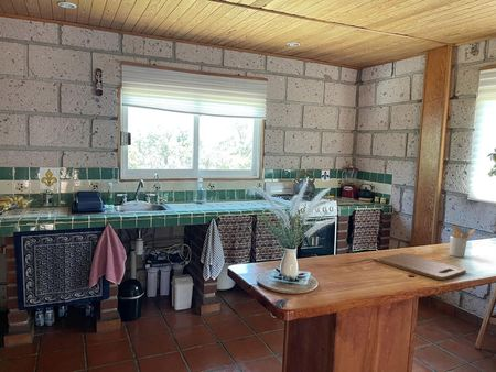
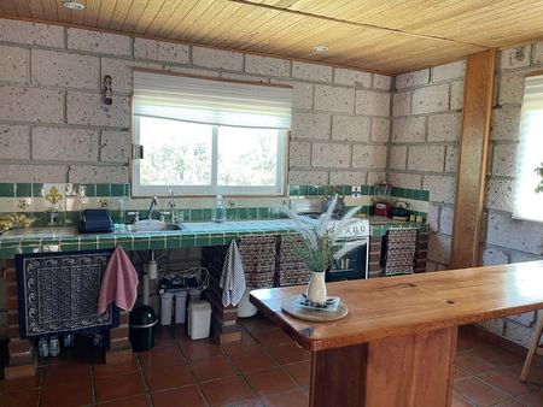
- utensil holder (462, 241)
- cutting board (420, 265)
